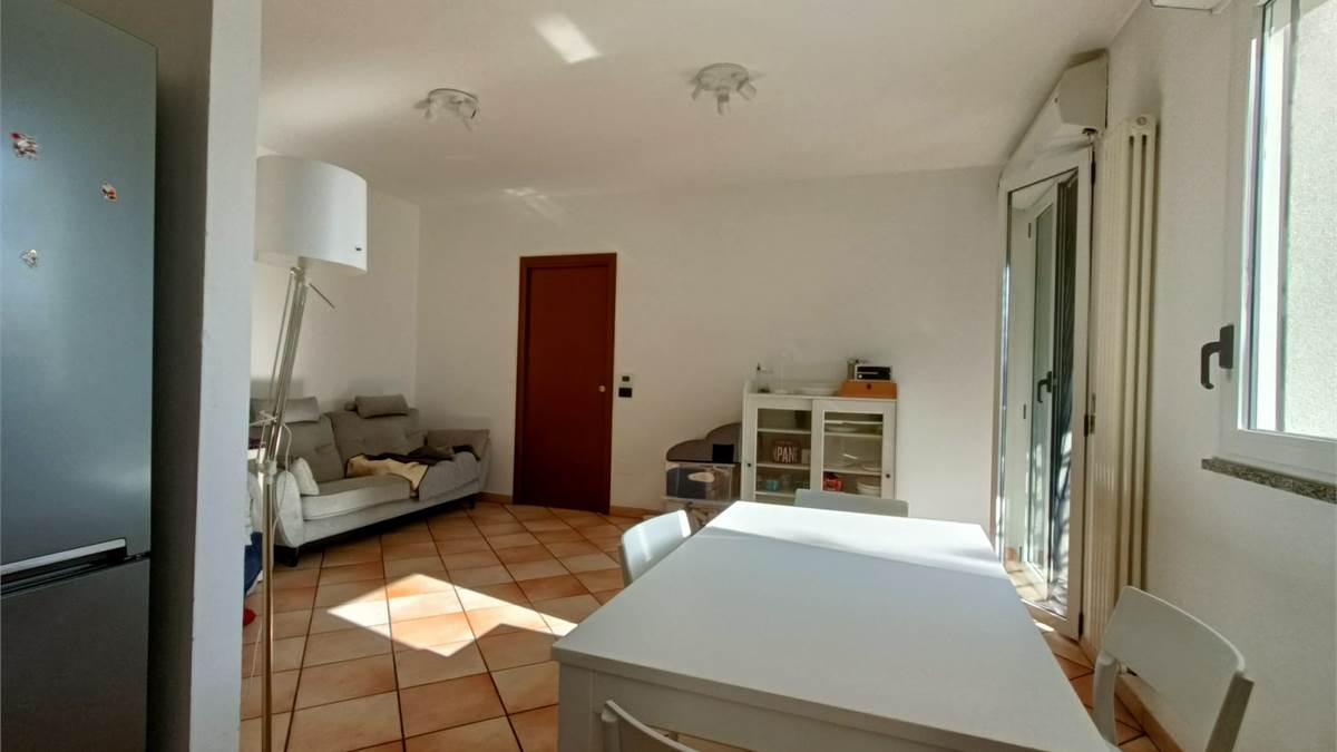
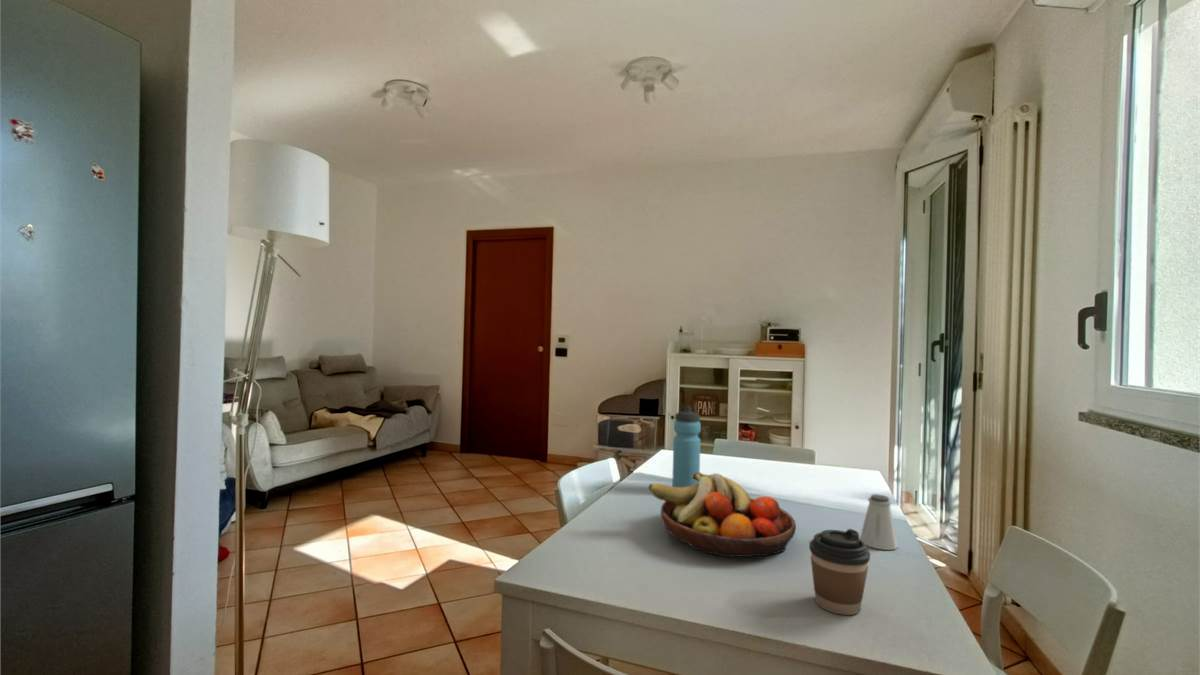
+ water bottle (686, 449)
+ fruit bowl (725, 508)
+ coffee cup (838, 567)
+ saltshaker (879, 519)
